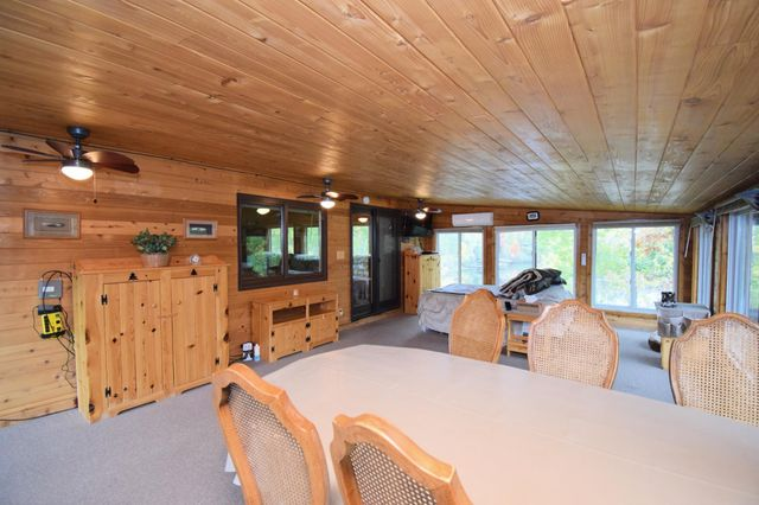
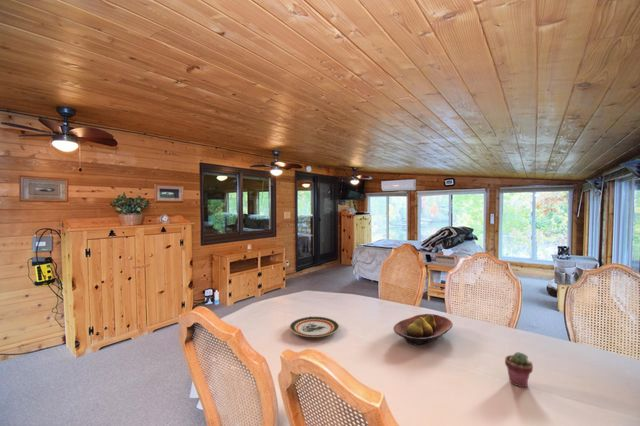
+ potted succulent (518, 367)
+ fruit bowl (423, 326)
+ plate (314, 327)
